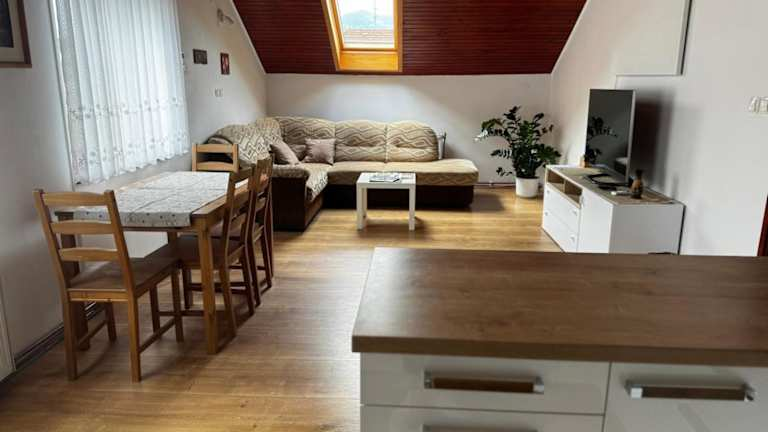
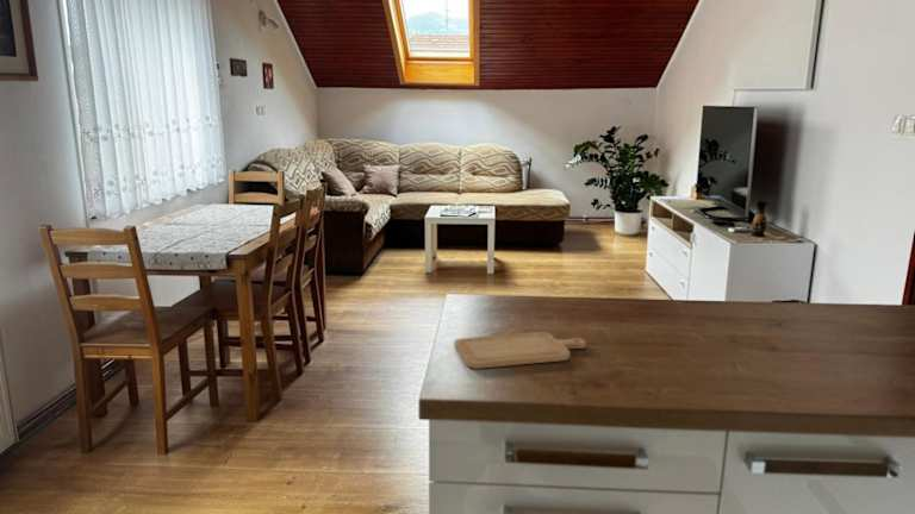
+ chopping board (523, 347)
